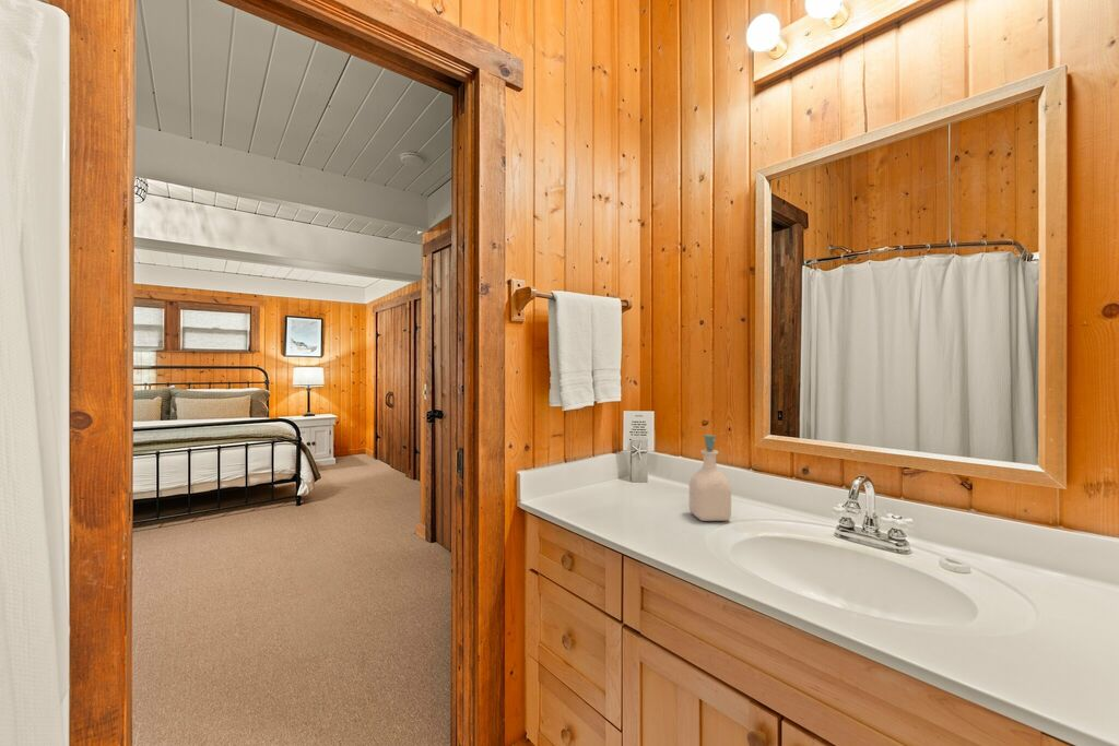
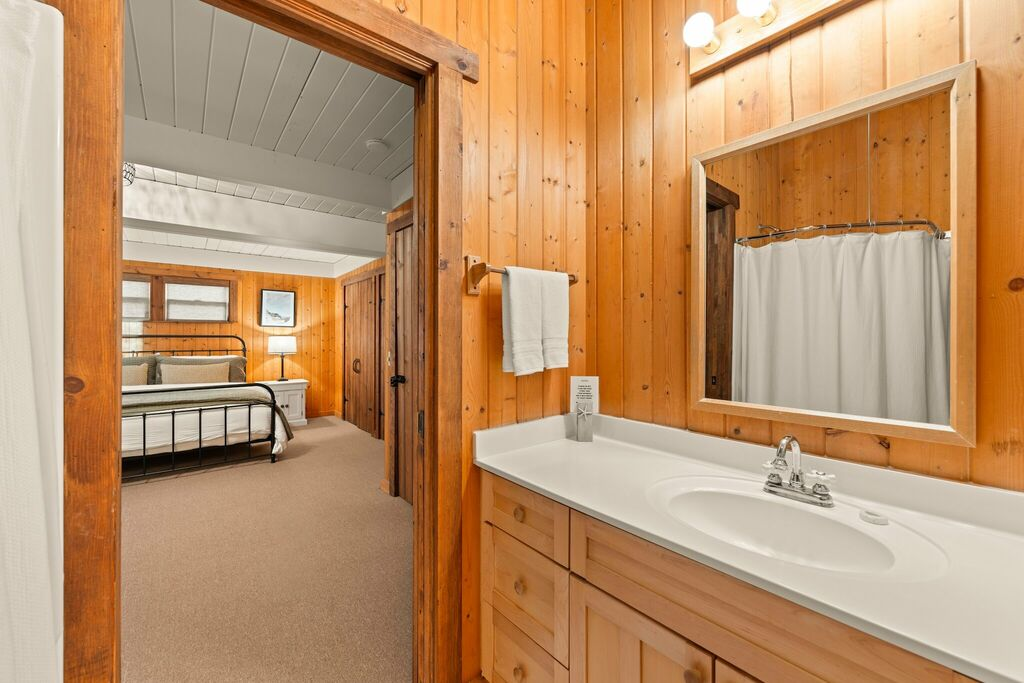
- soap bottle (709, 475)
